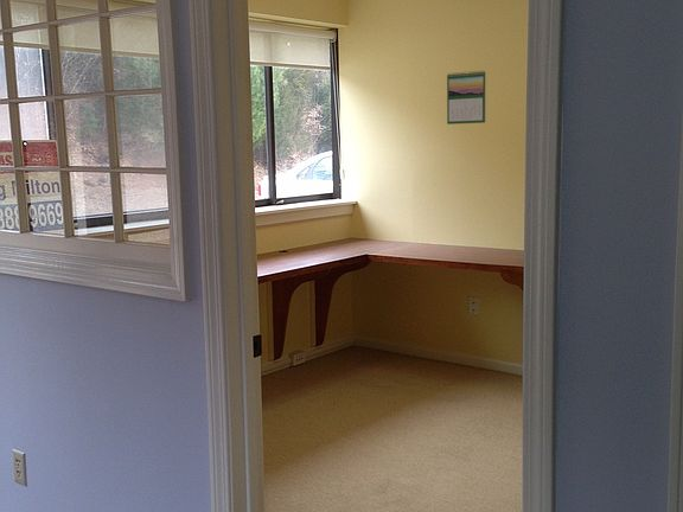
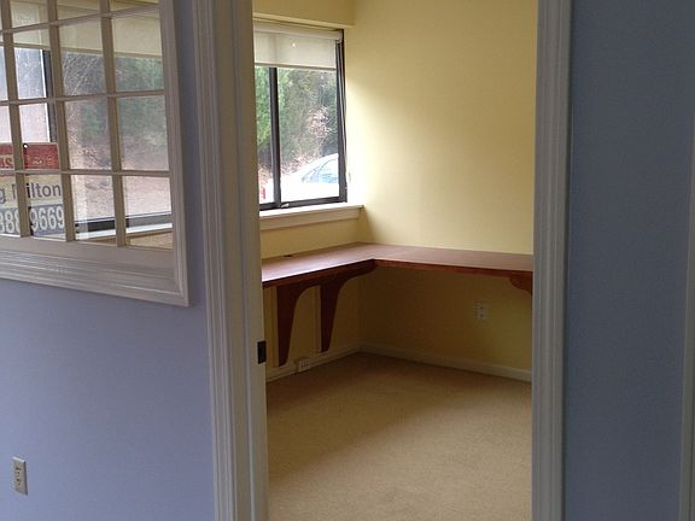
- calendar (466, 97)
